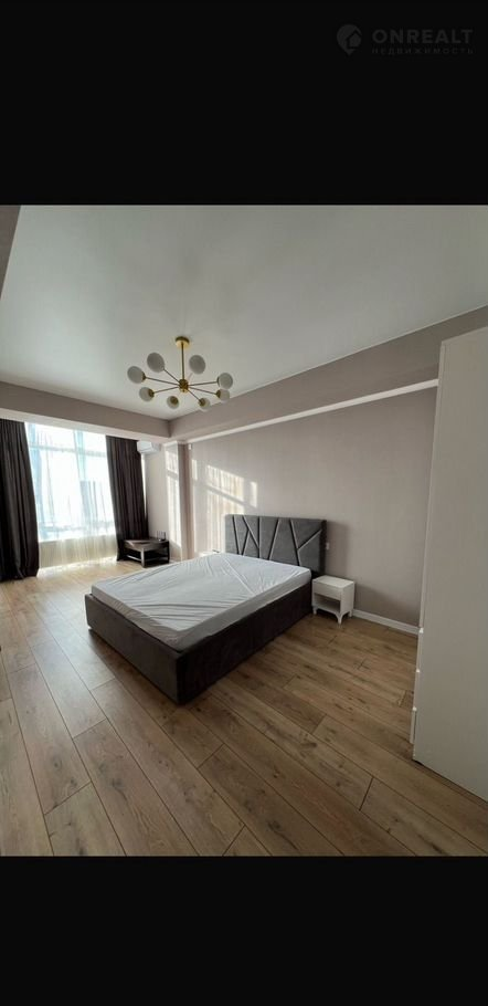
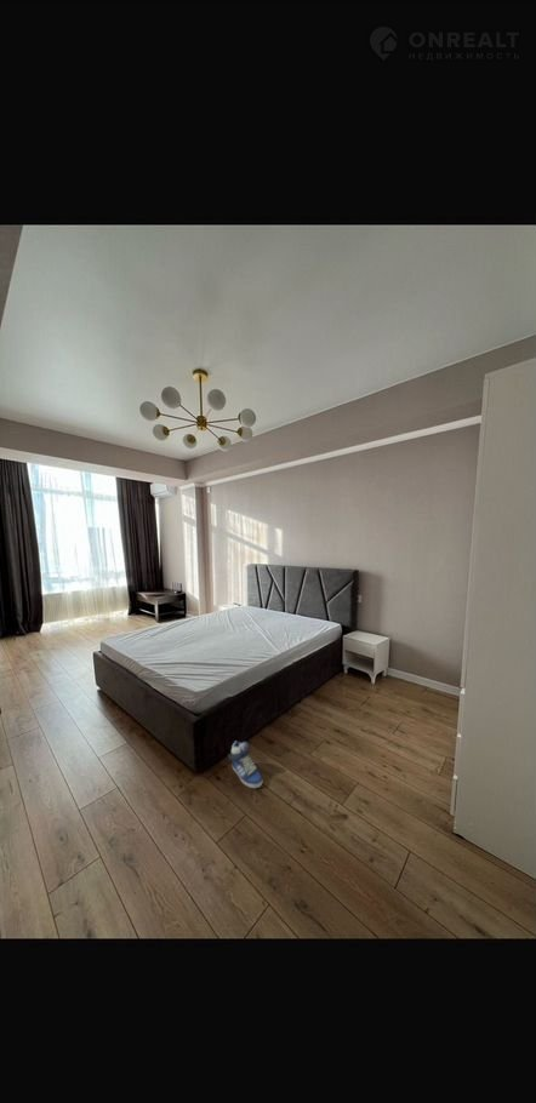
+ sneaker (245, 760)
